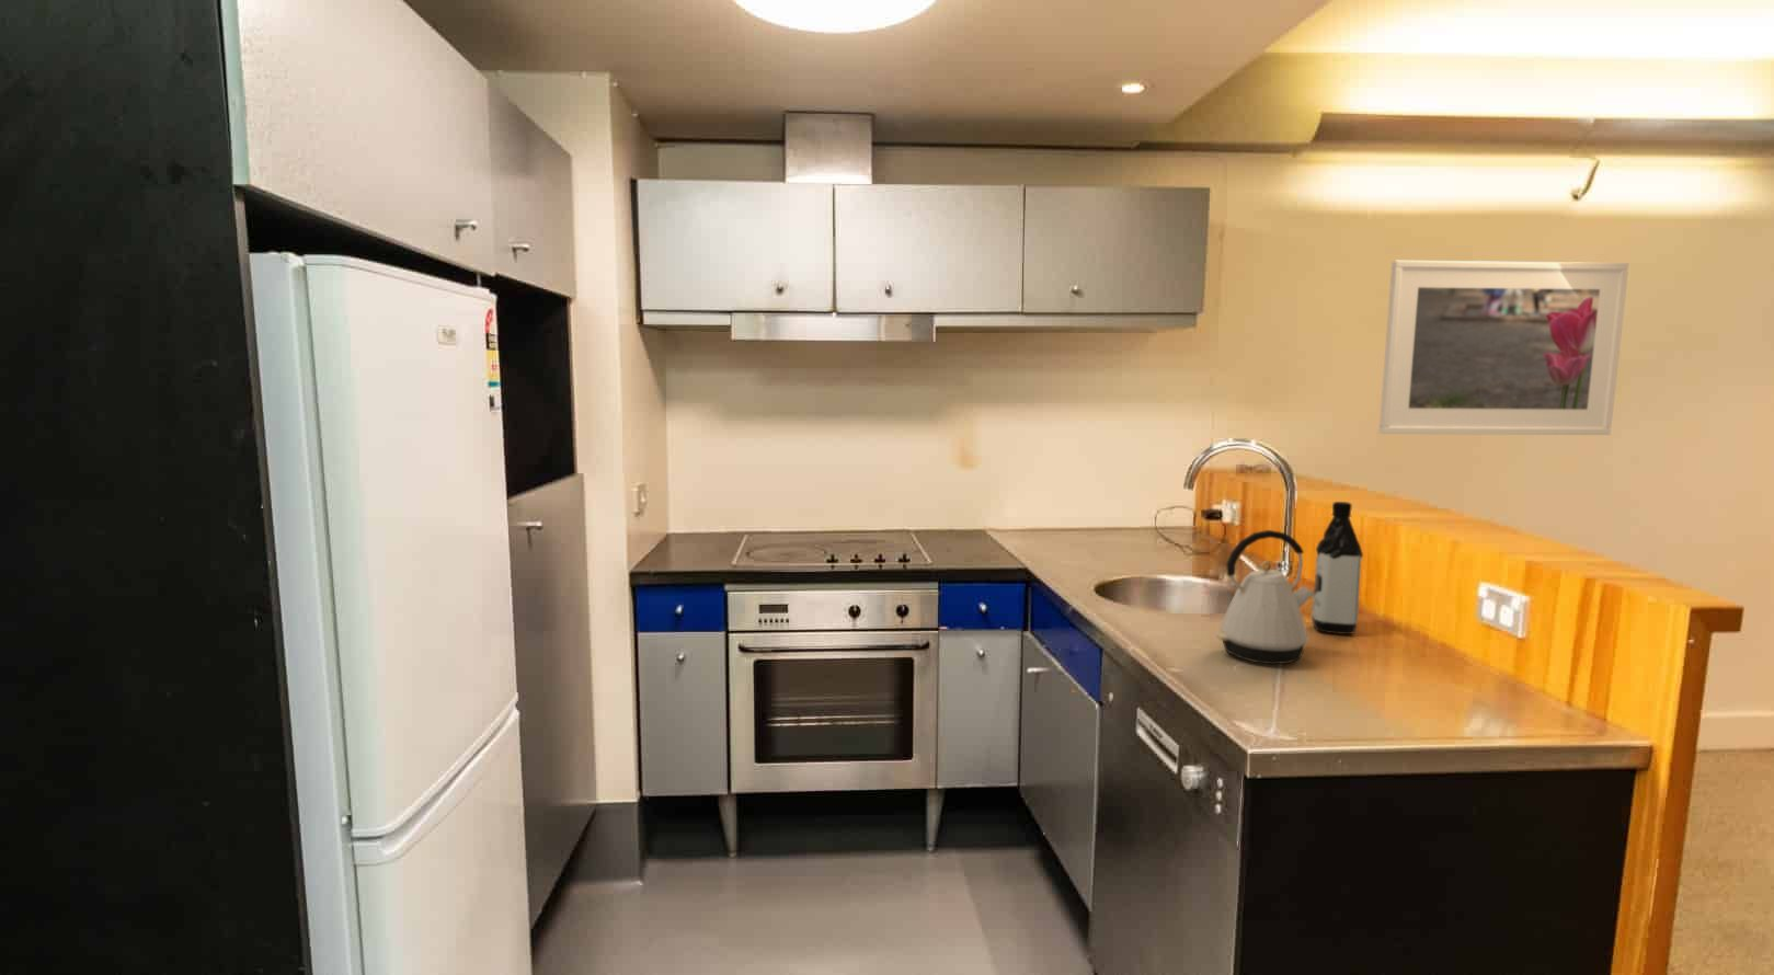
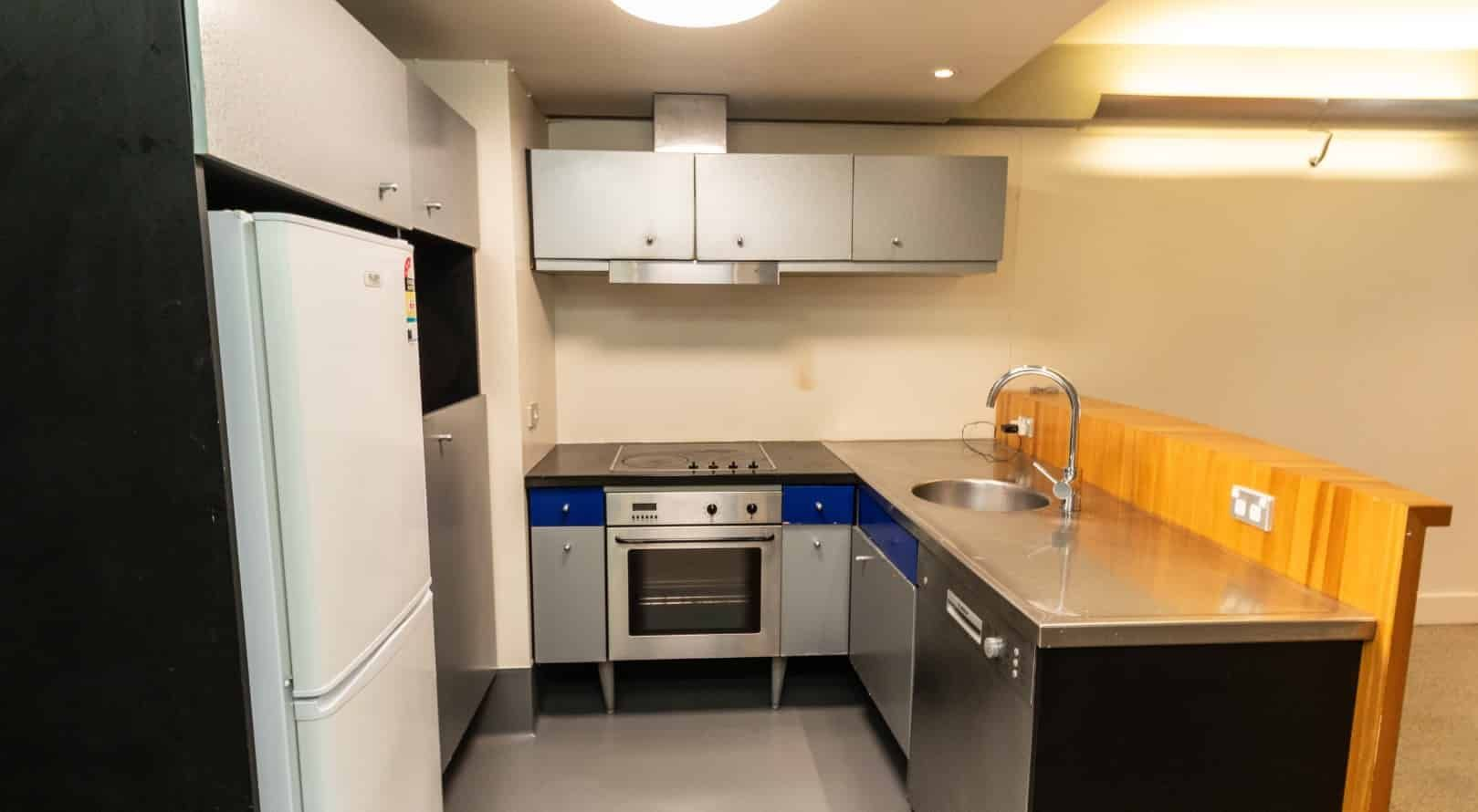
- water bottle (1337, 567)
- kettle (1267, 593)
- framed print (1503, 348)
